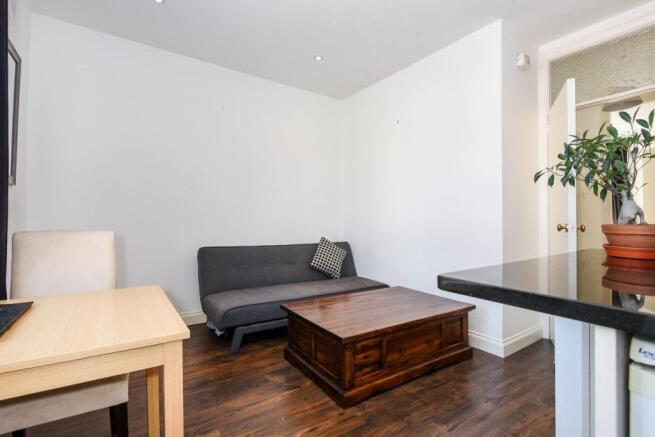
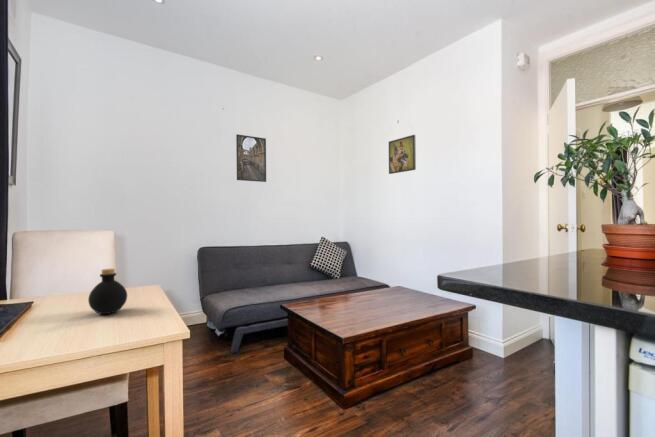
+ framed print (251, 158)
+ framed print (401, 155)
+ bottle (108, 290)
